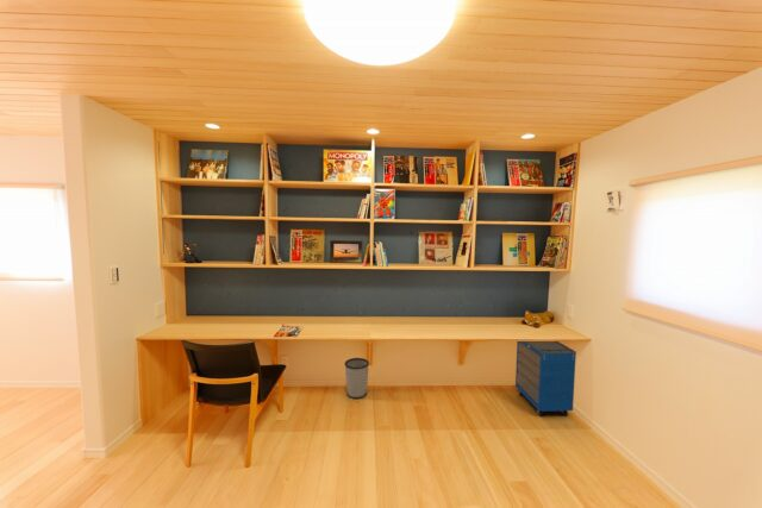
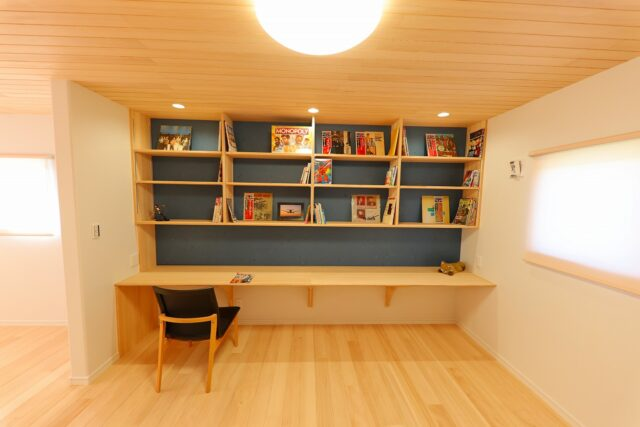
- cabinet (542, 372)
- wastebasket (356, 377)
